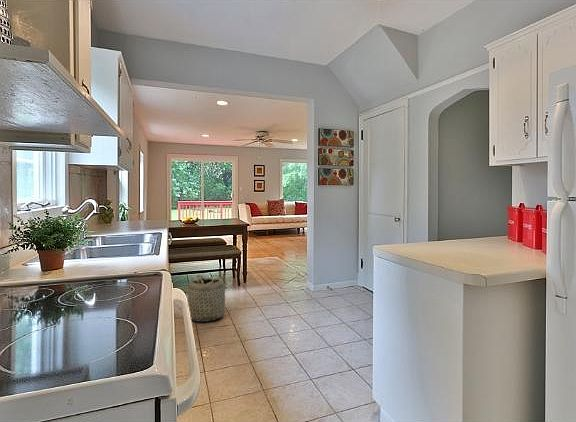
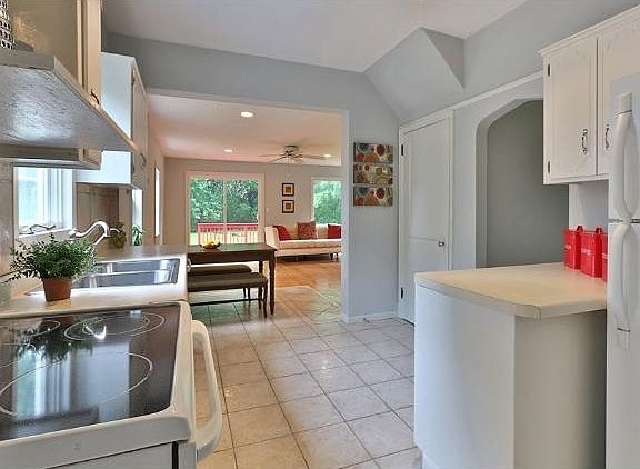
- basket (205, 295)
